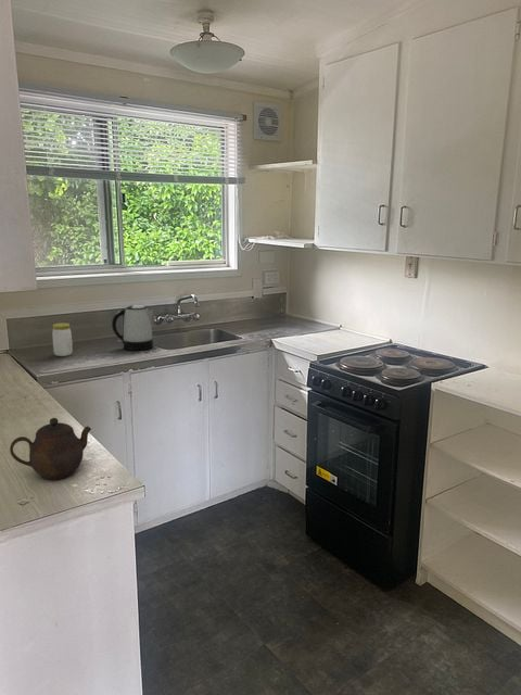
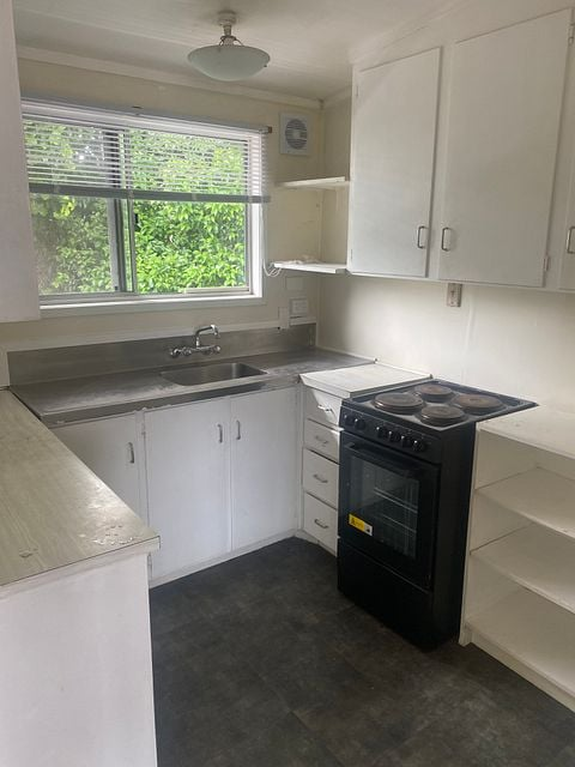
- jar (62, 339)
- kettle (132, 326)
- teapot (52, 445)
